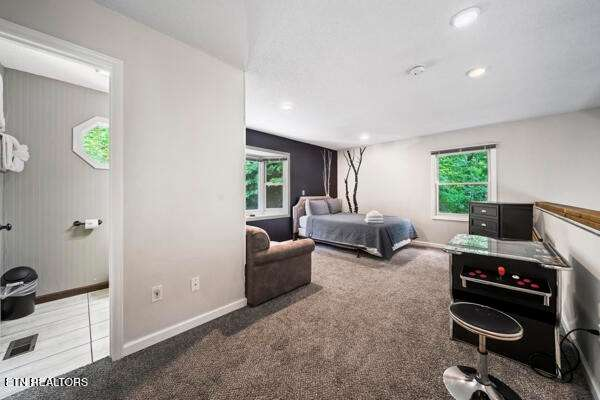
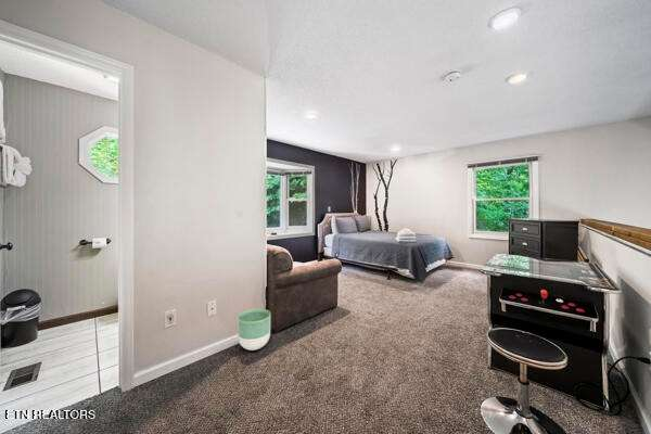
+ planter (254, 331)
